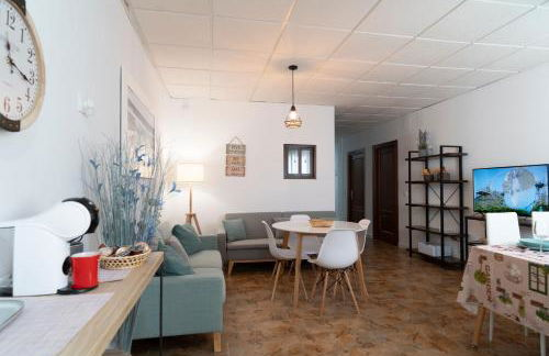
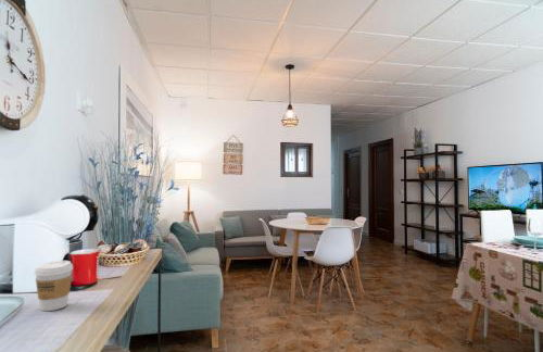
+ coffee cup (53, 285)
